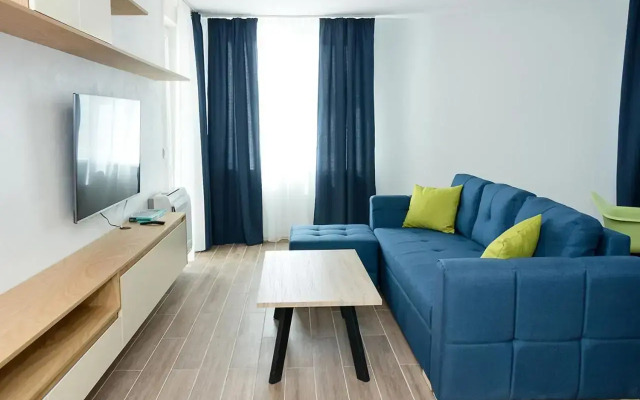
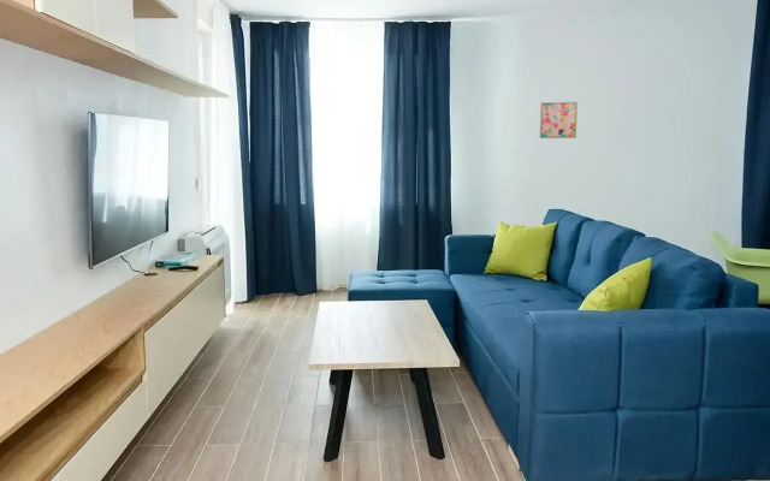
+ wall art (558, 120)
